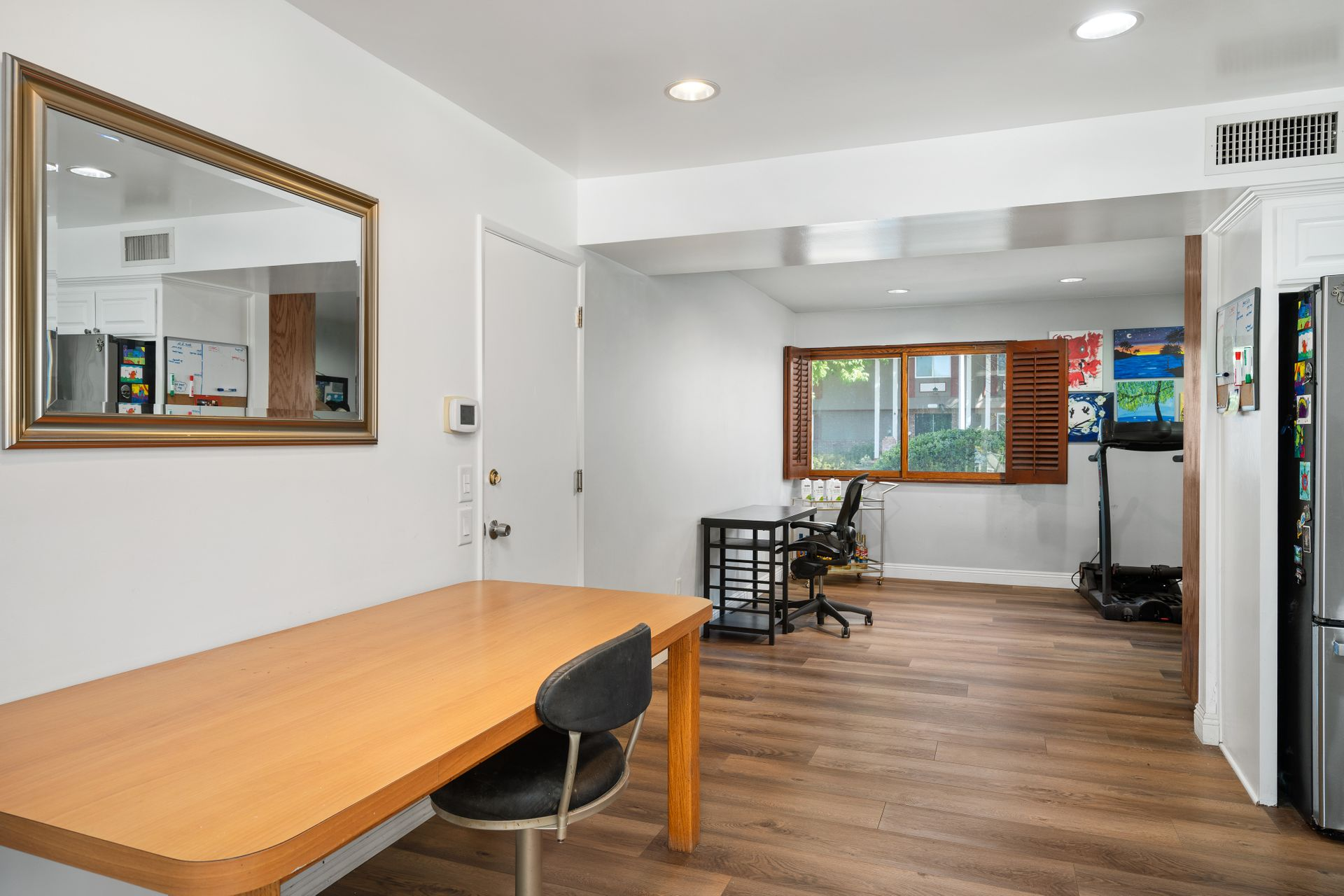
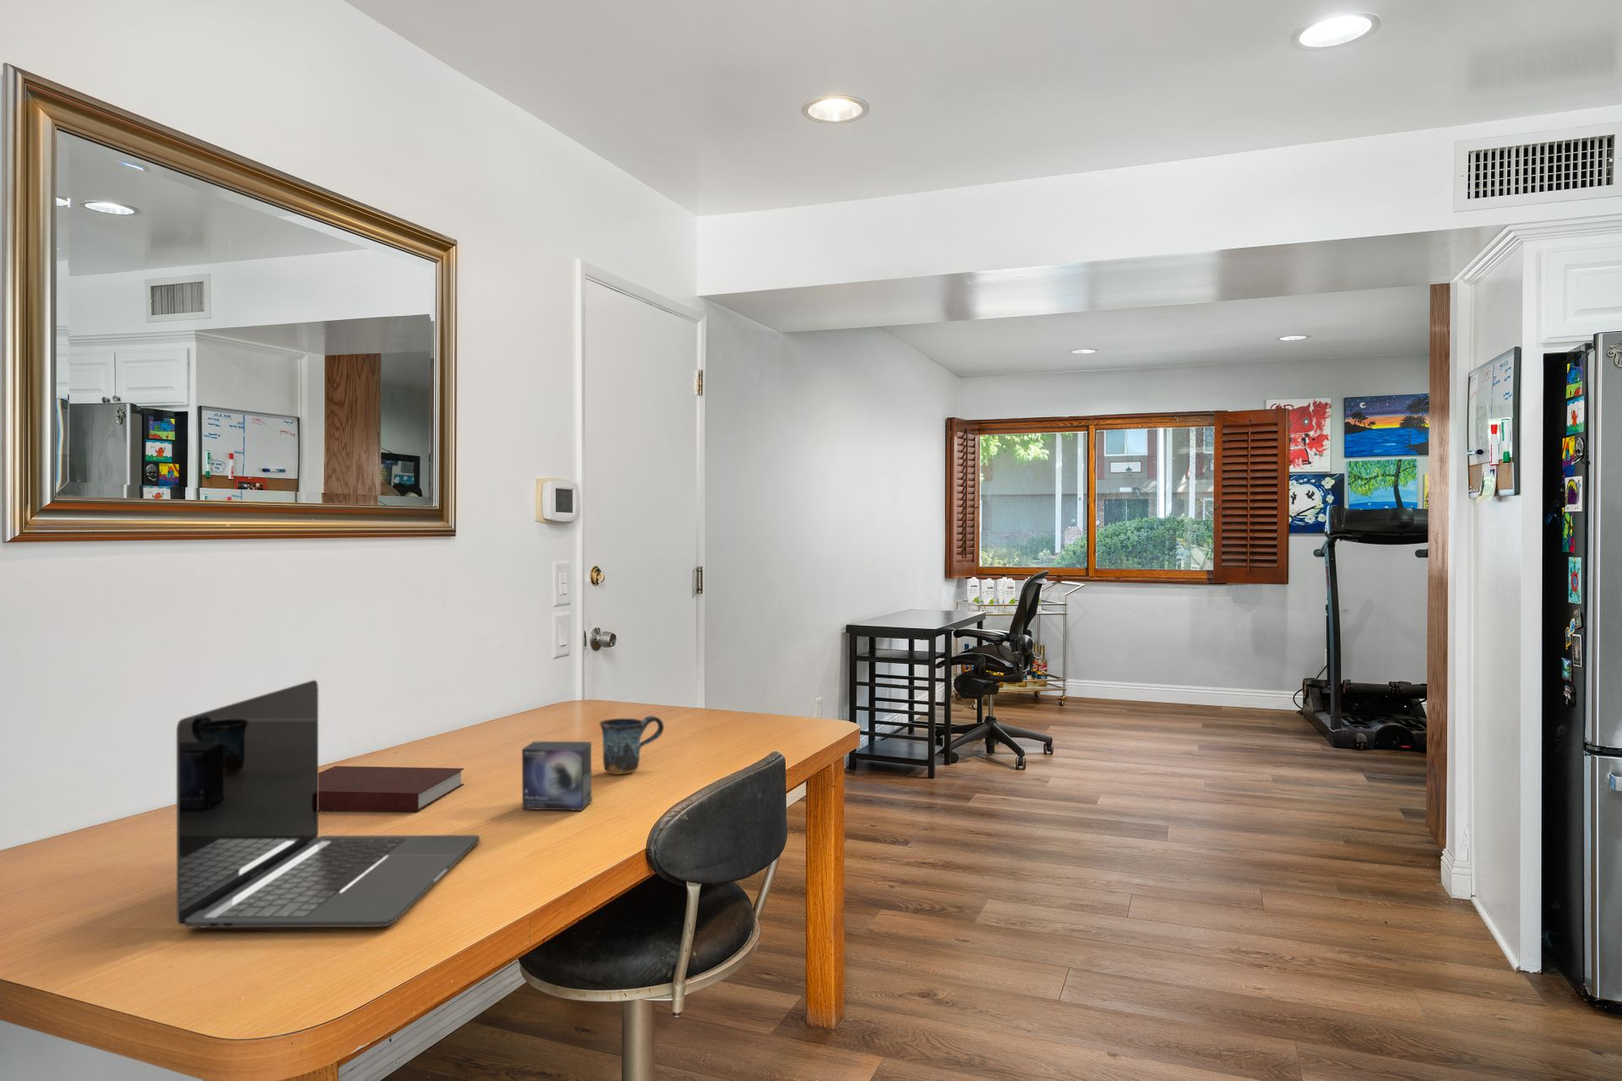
+ mug (630, 744)
+ notebook (373, 787)
+ laptop (317, 789)
+ small box (556, 775)
